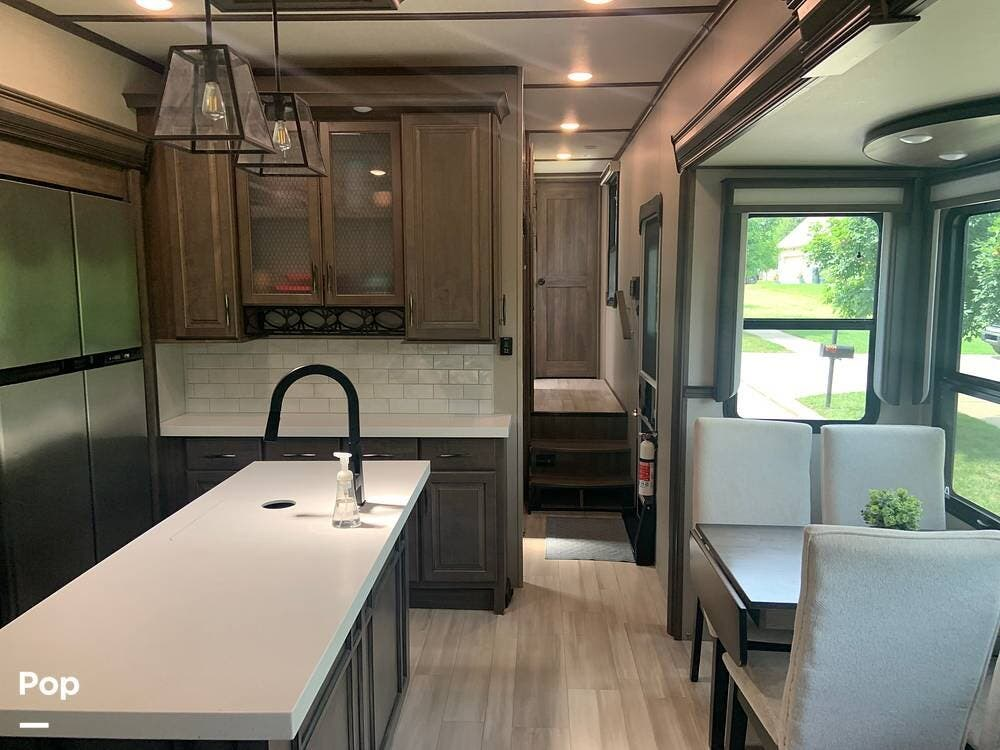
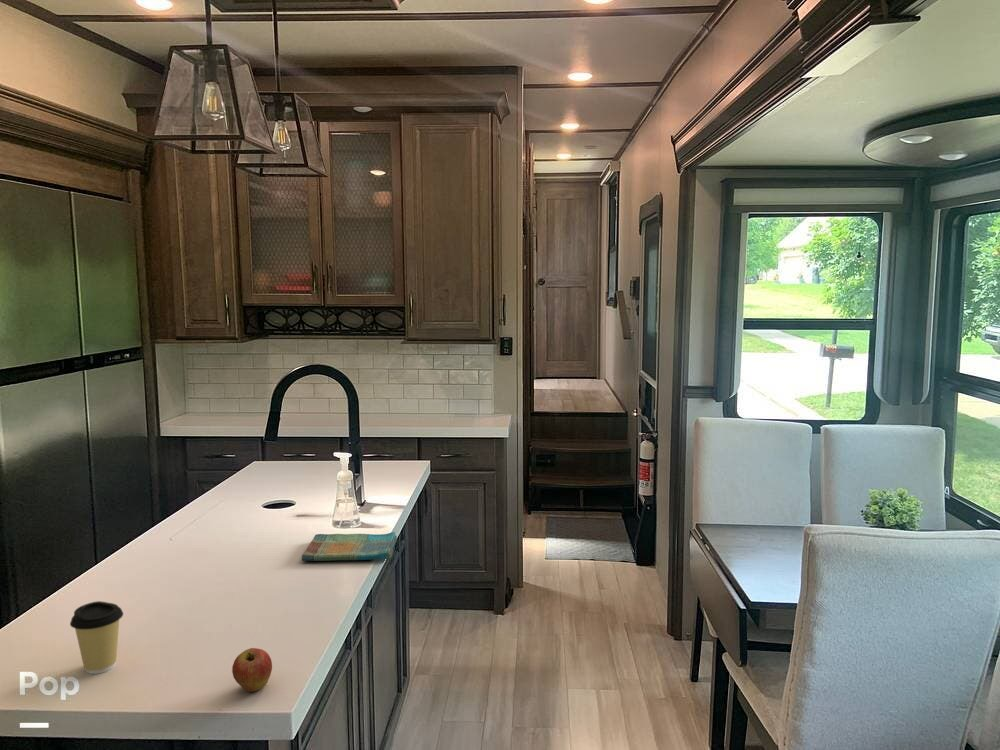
+ fruit (252, 667)
+ dish towel (351, 545)
+ coffee cup (98, 638)
